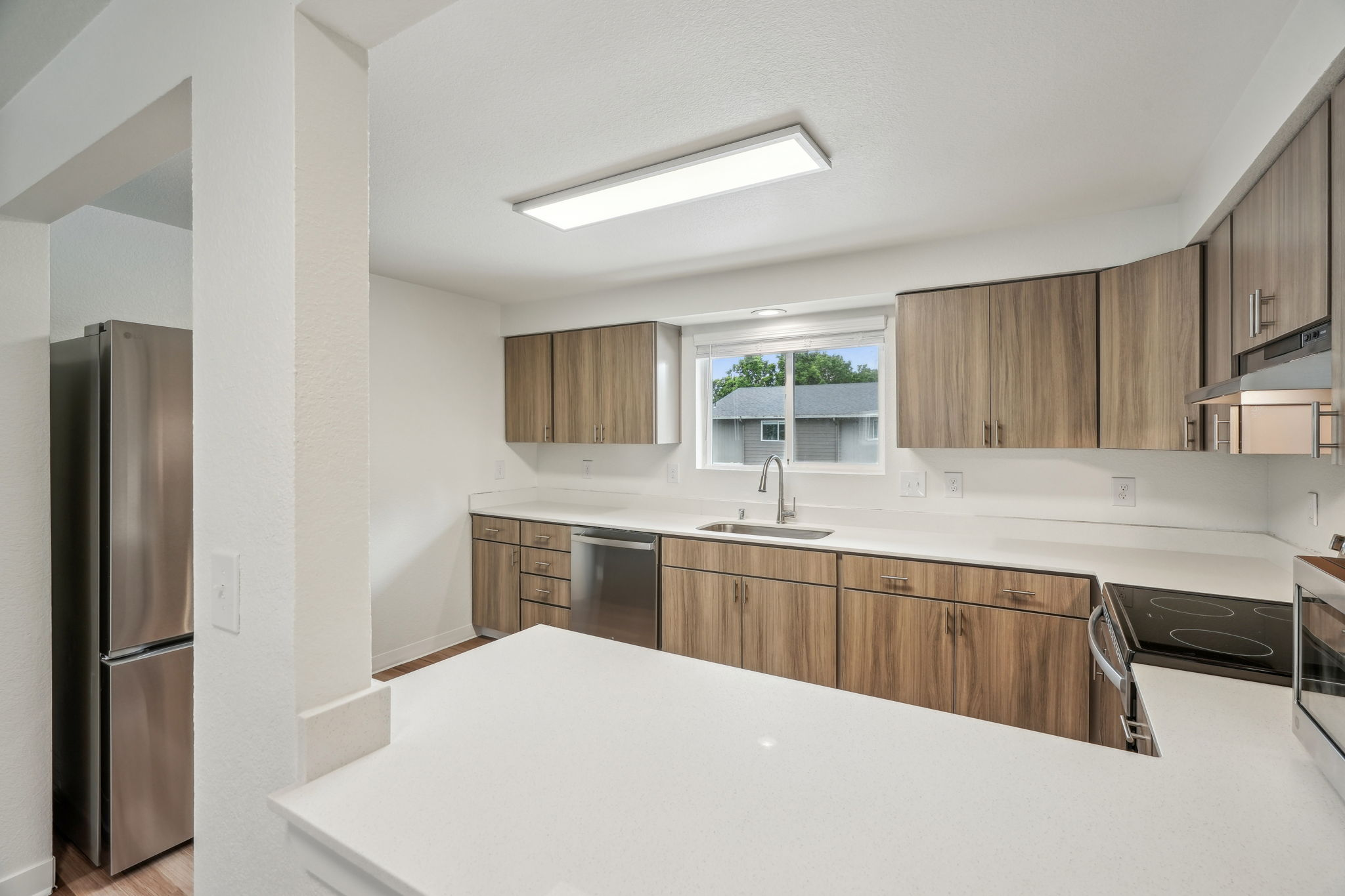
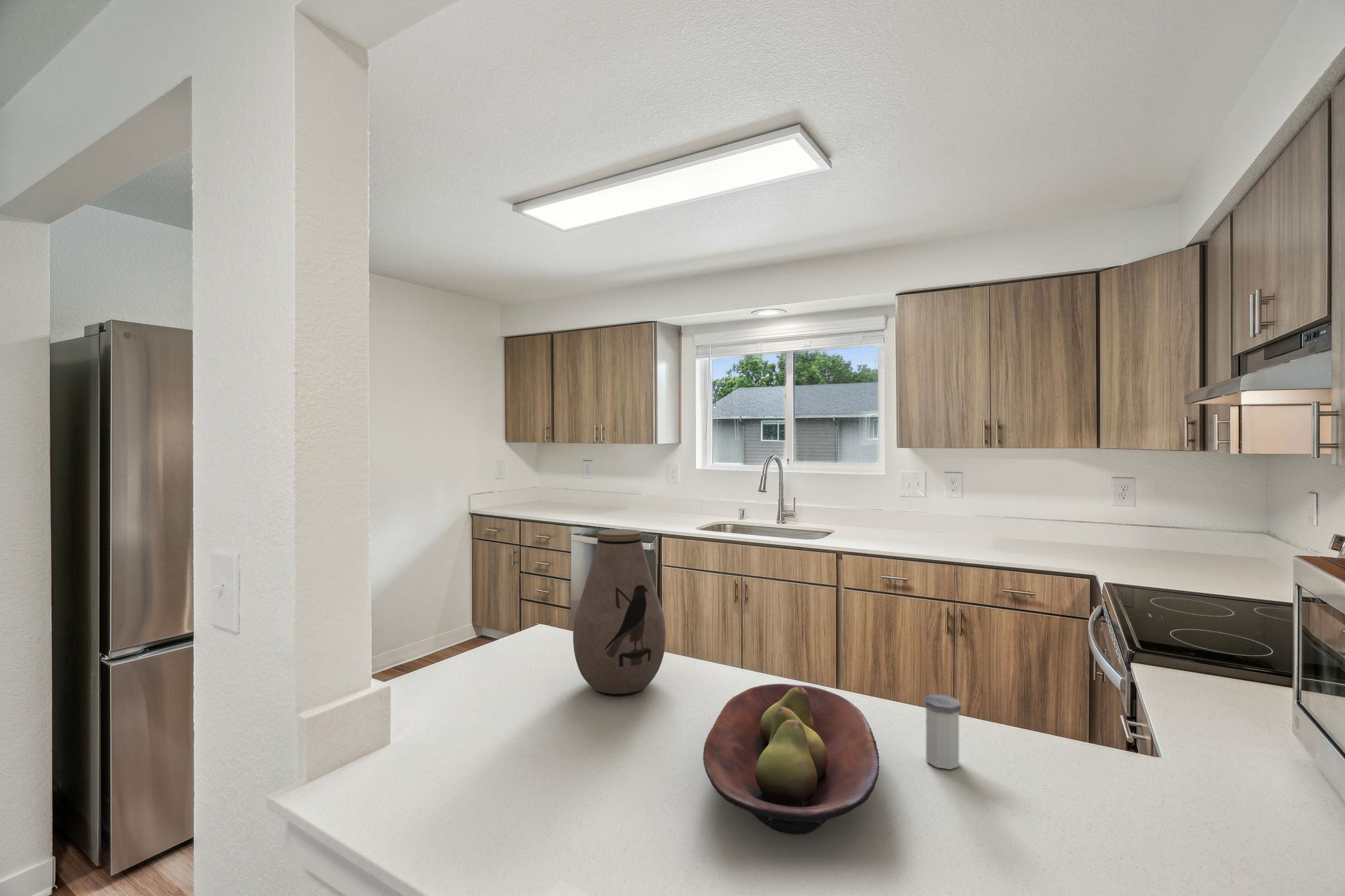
+ vase (619, 609)
+ salt shaker (942, 731)
+ fruit bowl (790, 739)
